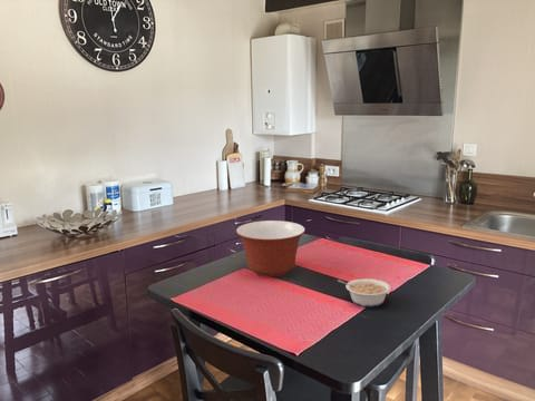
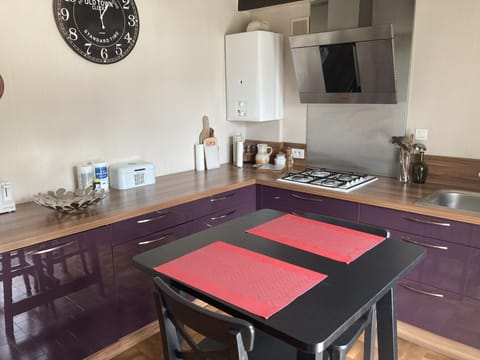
- legume (366, 292)
- mixing bowl (271, 250)
